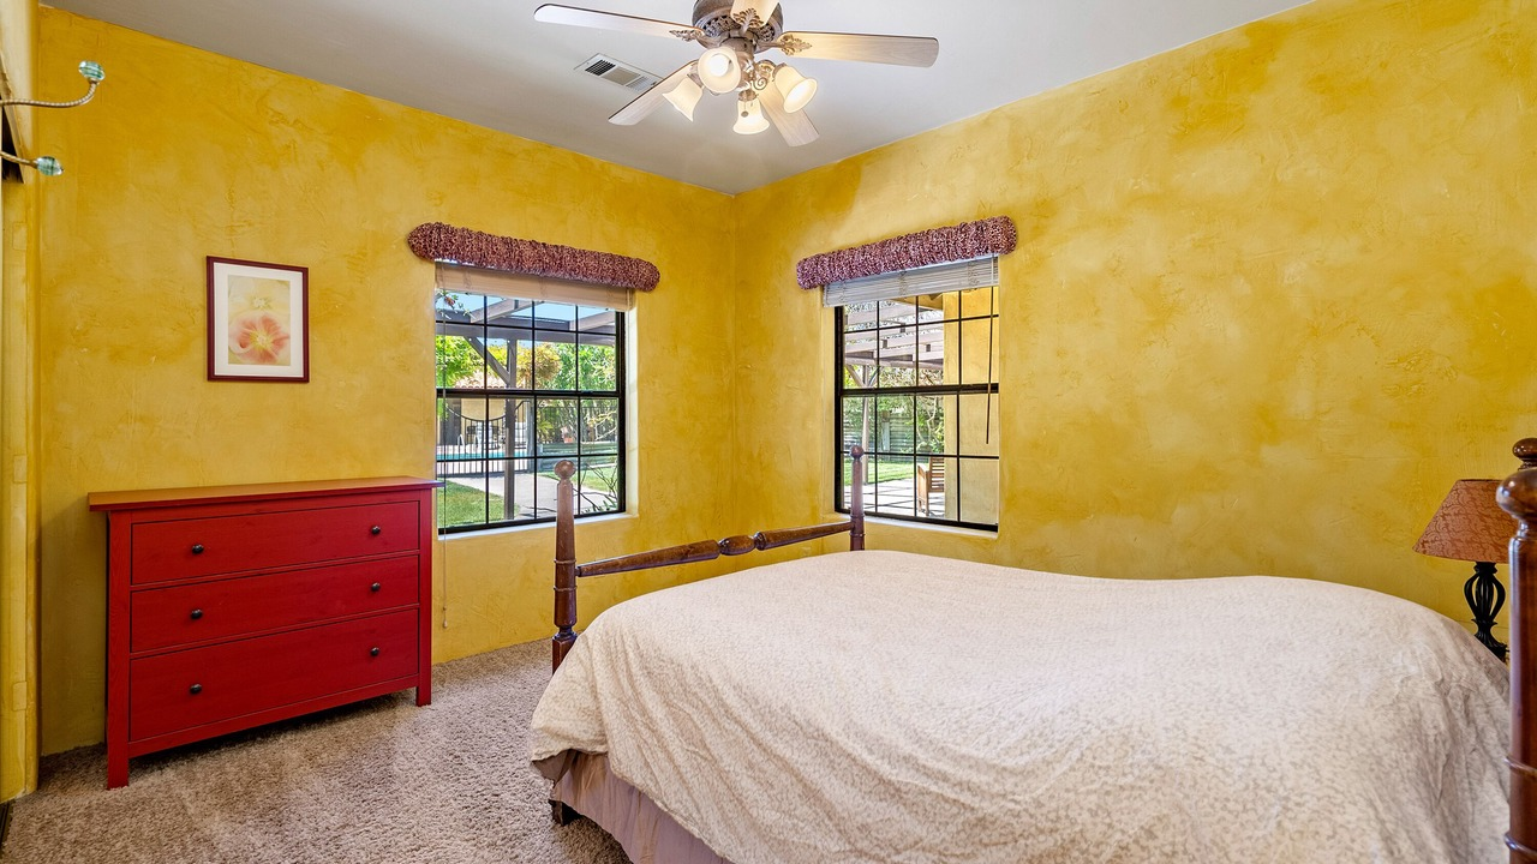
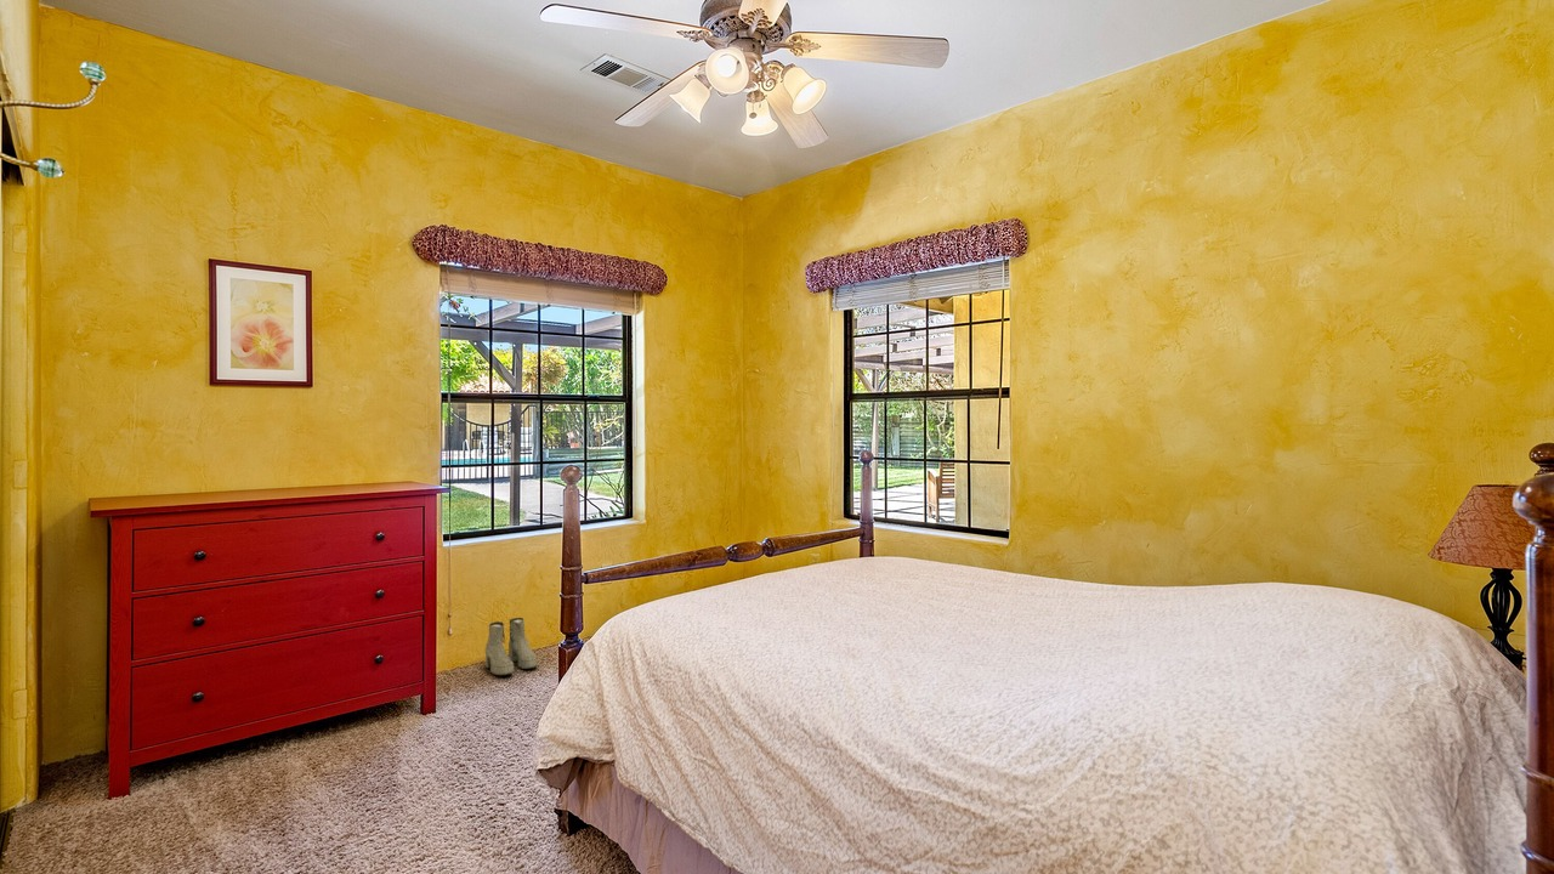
+ boots (510, 645)
